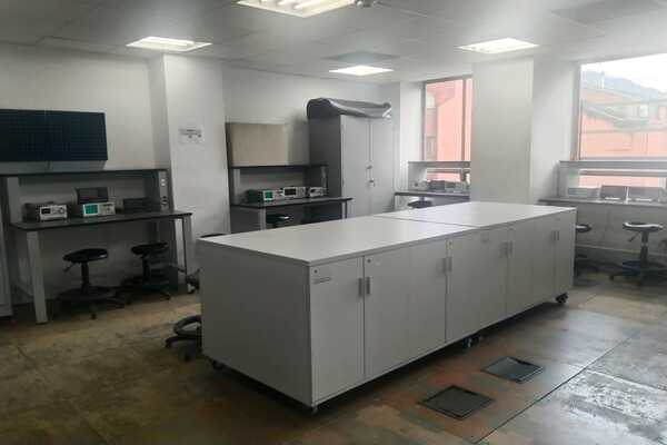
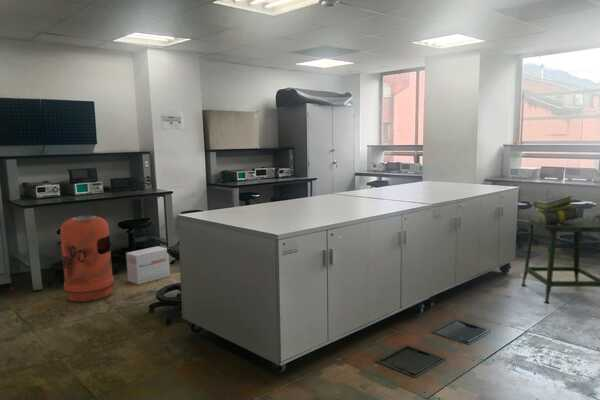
+ cardboard box (148, 264)
+ stack of books (556, 210)
+ stool (564, 267)
+ trash can (87, 257)
